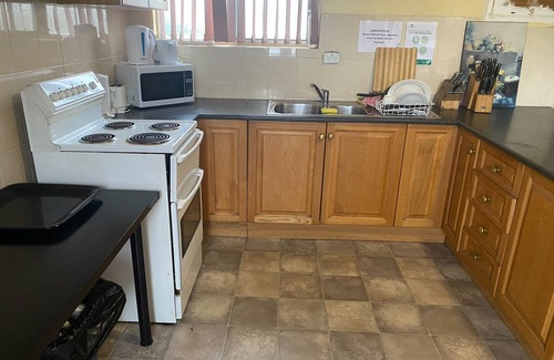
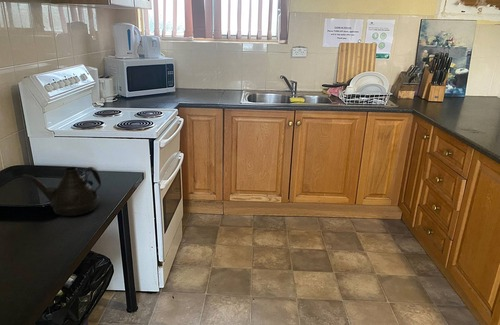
+ teapot (64, 188)
